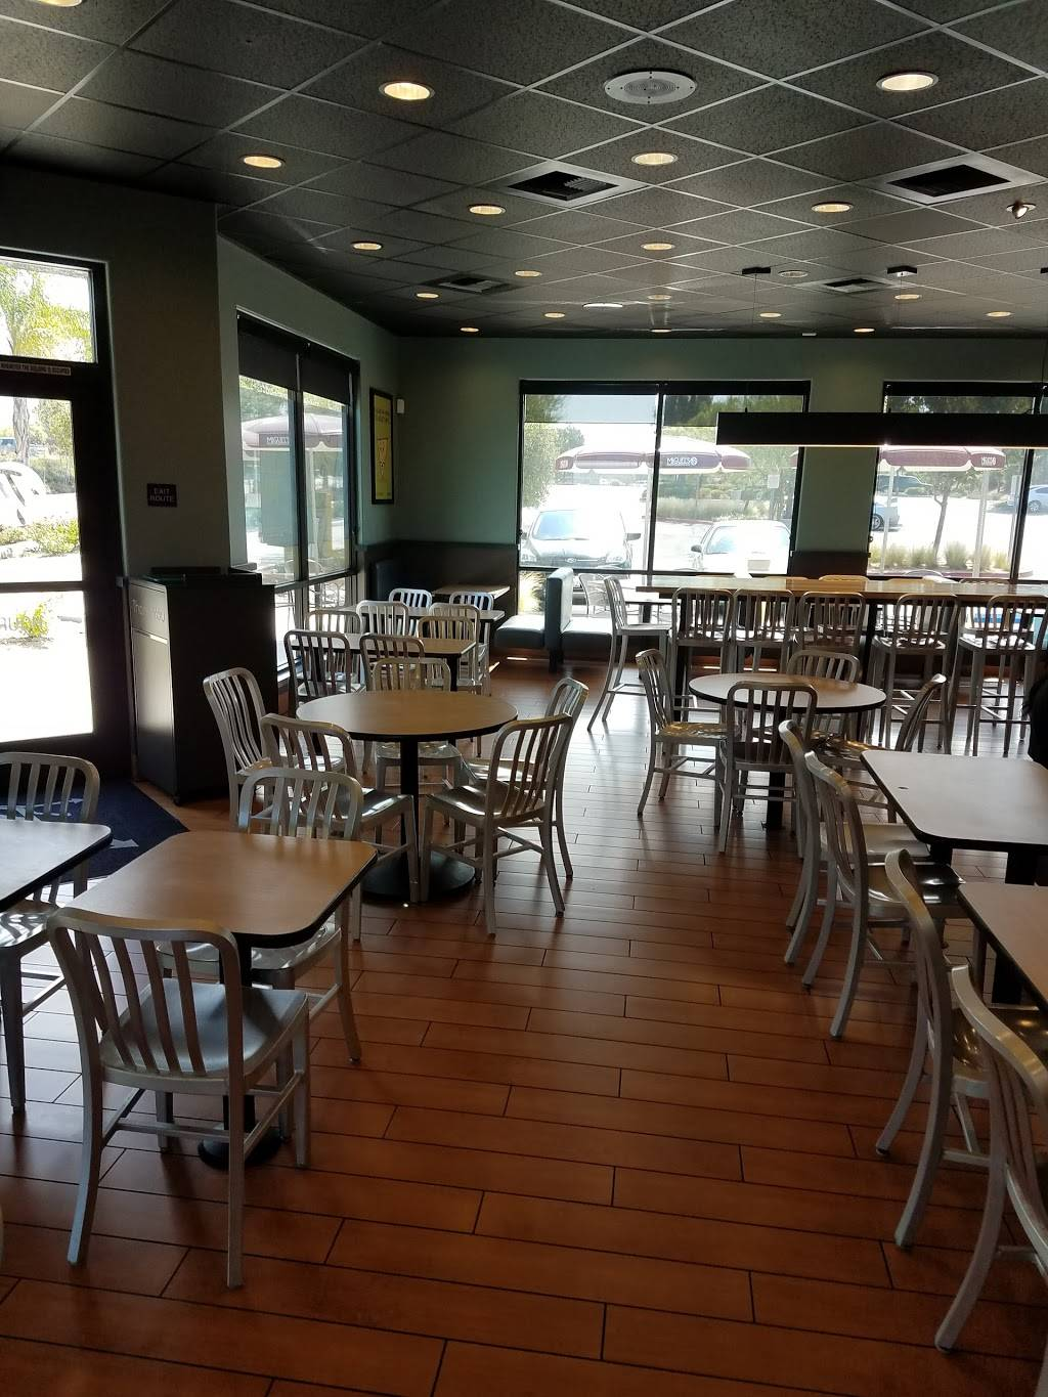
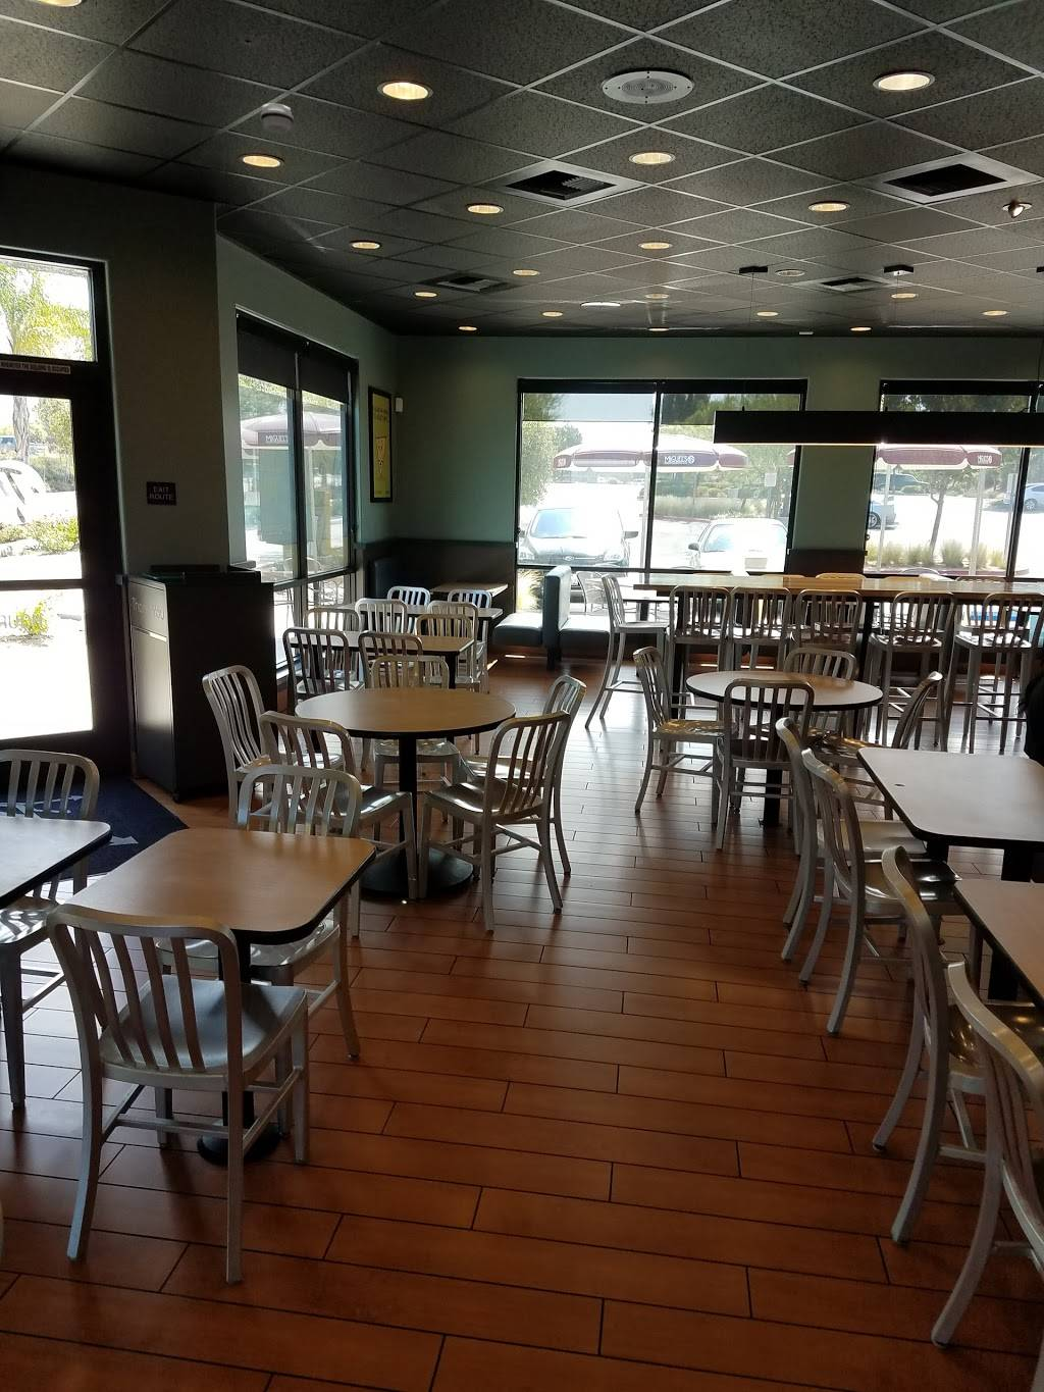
+ smoke detector (276, 118)
